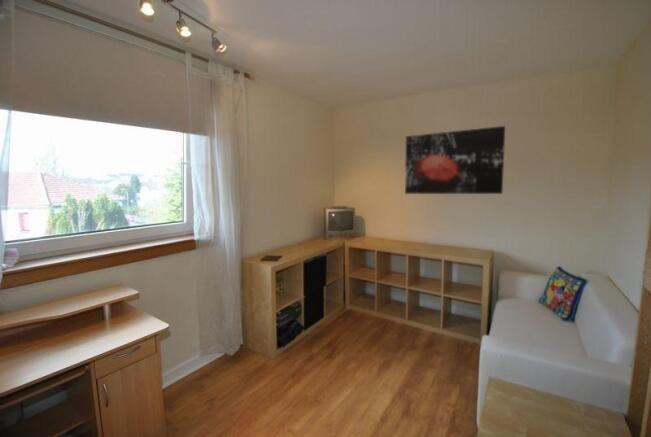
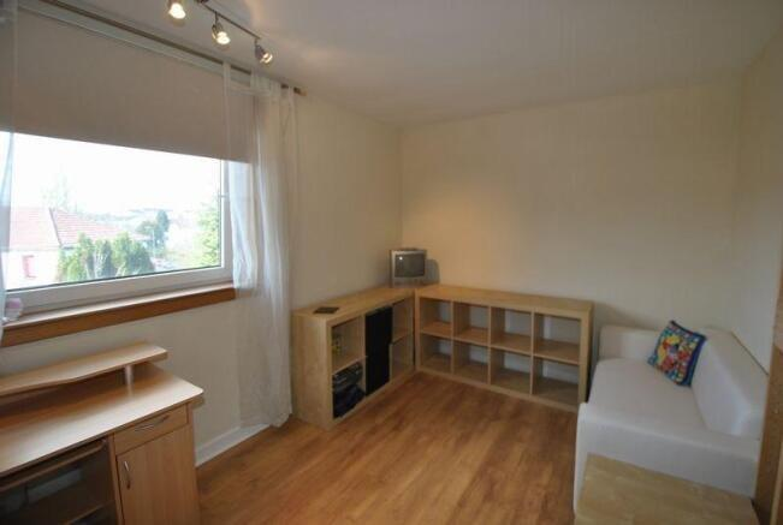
- wall art (450, 163)
